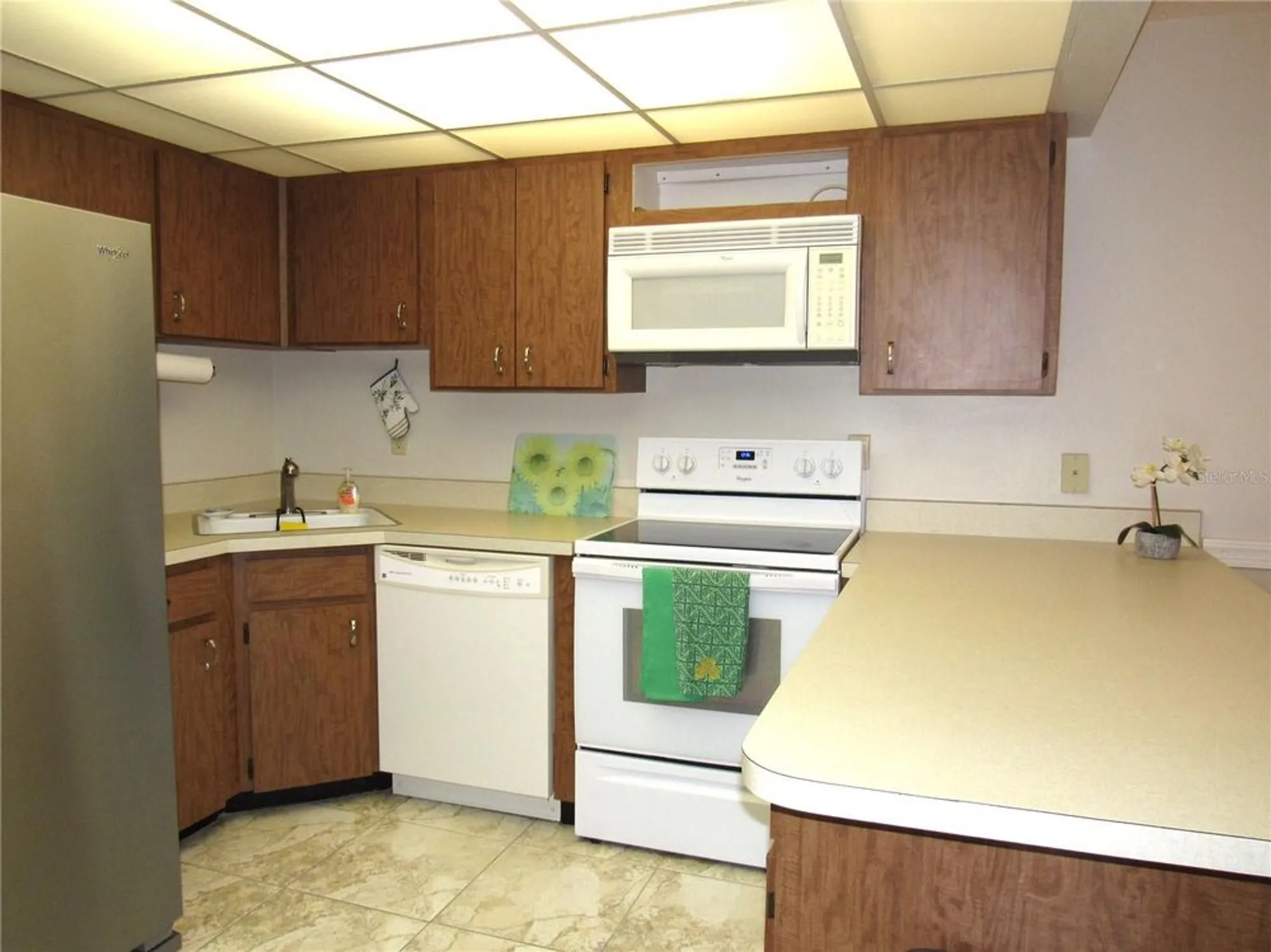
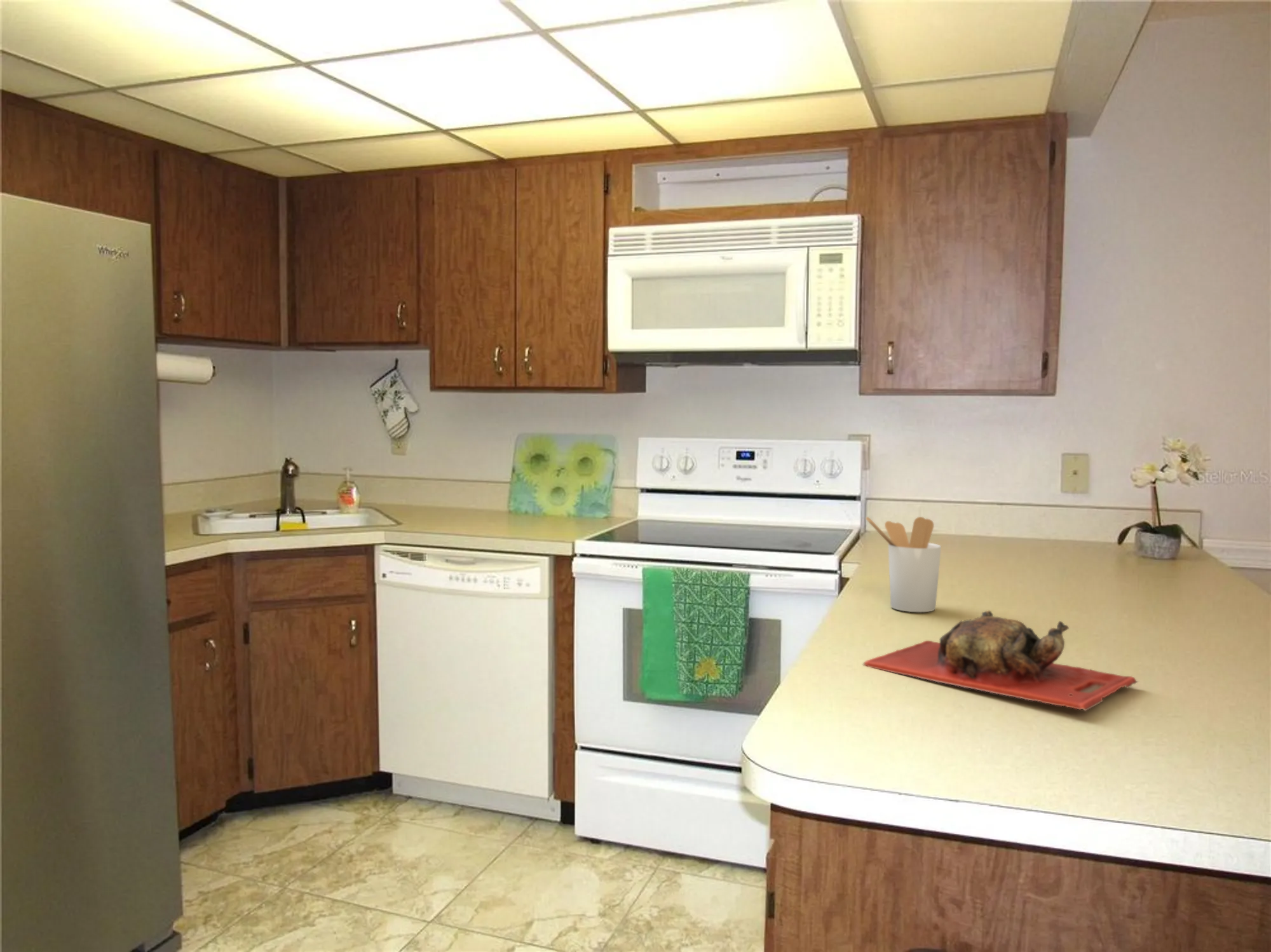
+ utensil holder (901, 561)
+ cutting board (996, 646)
